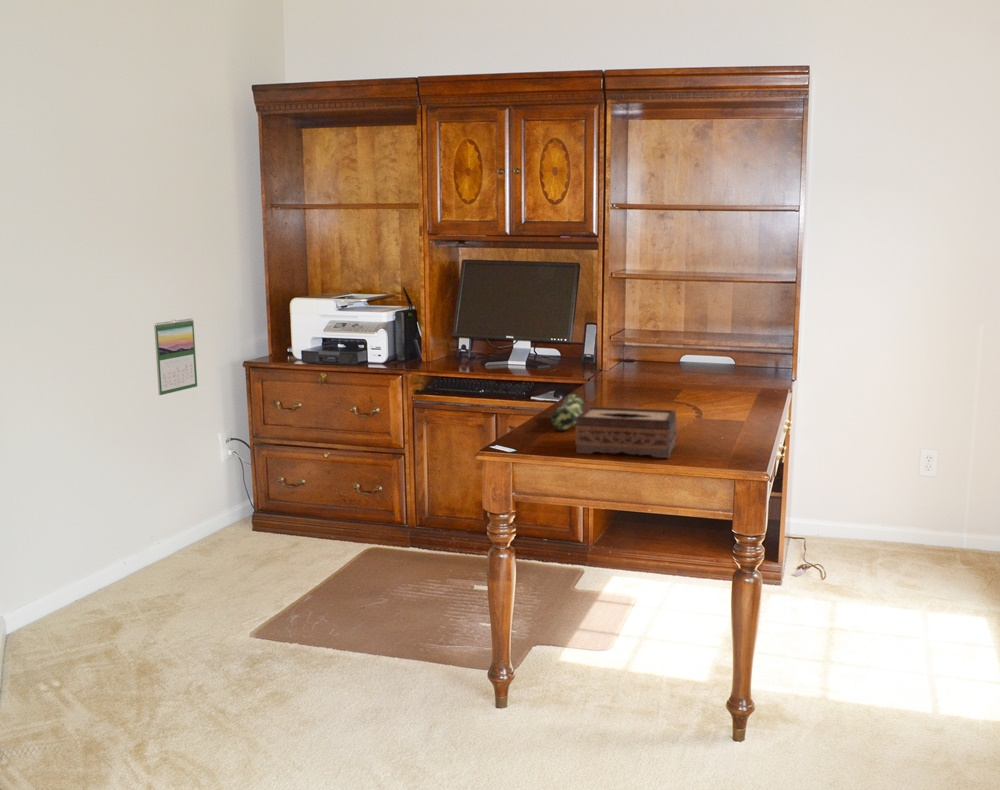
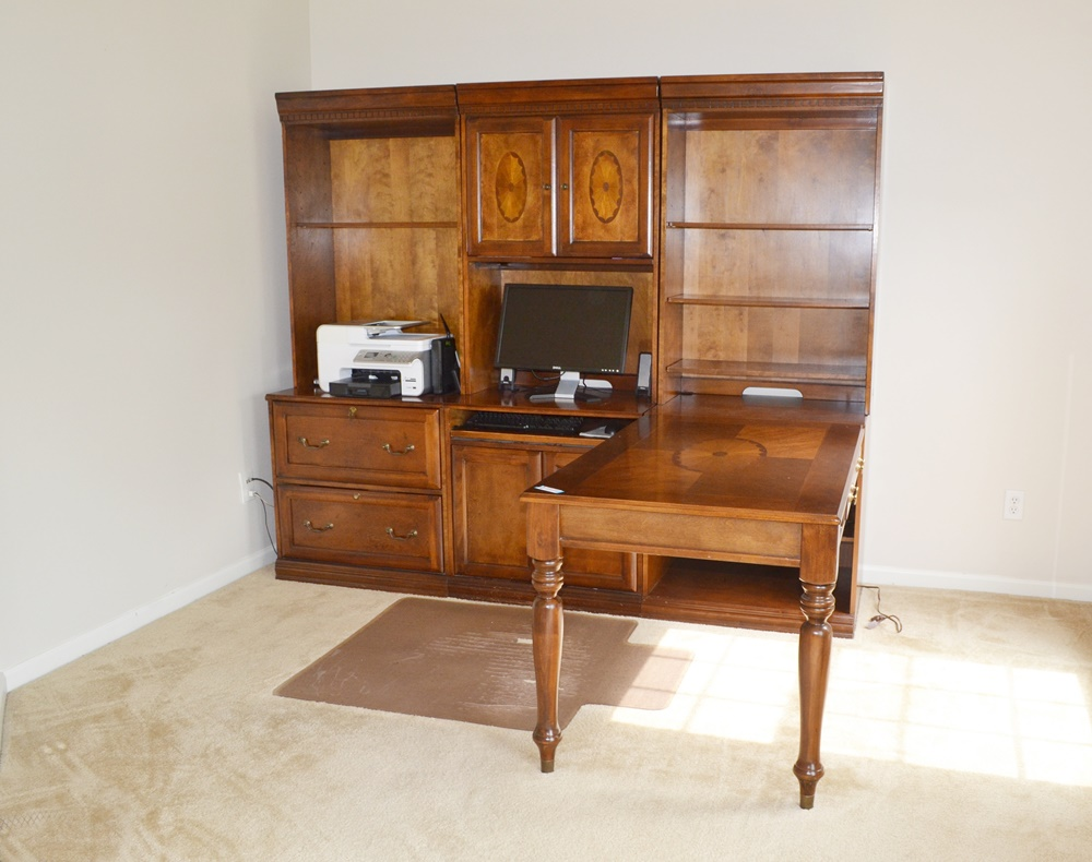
- tissue box (626, 431)
- calendar (176, 355)
- pencil case (568, 411)
